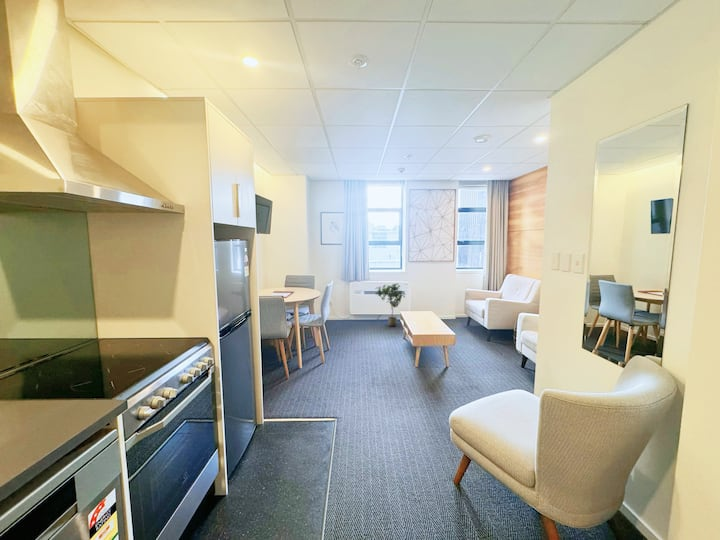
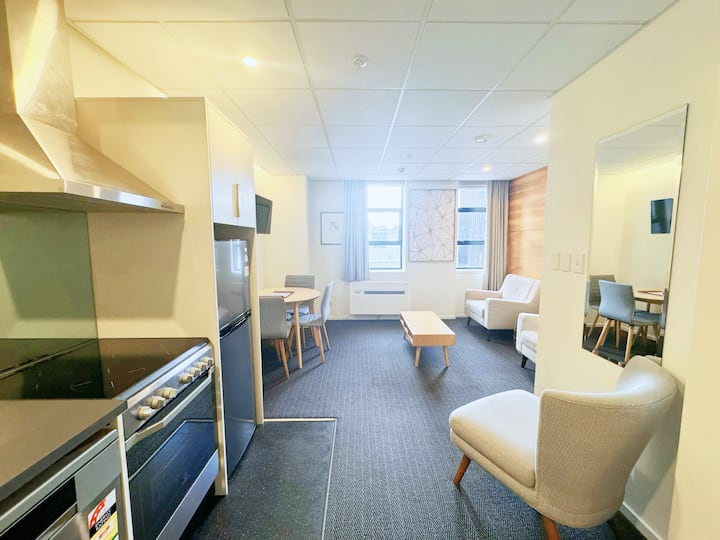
- potted plant (391, 304)
